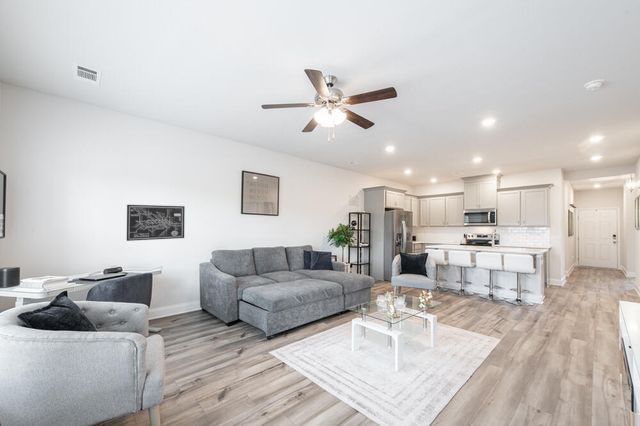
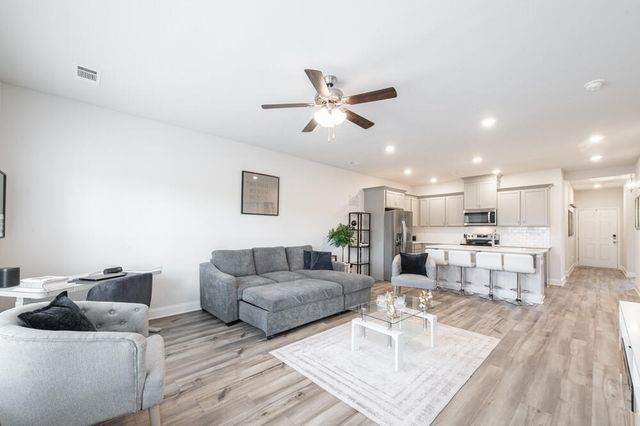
- wall art (157, 222)
